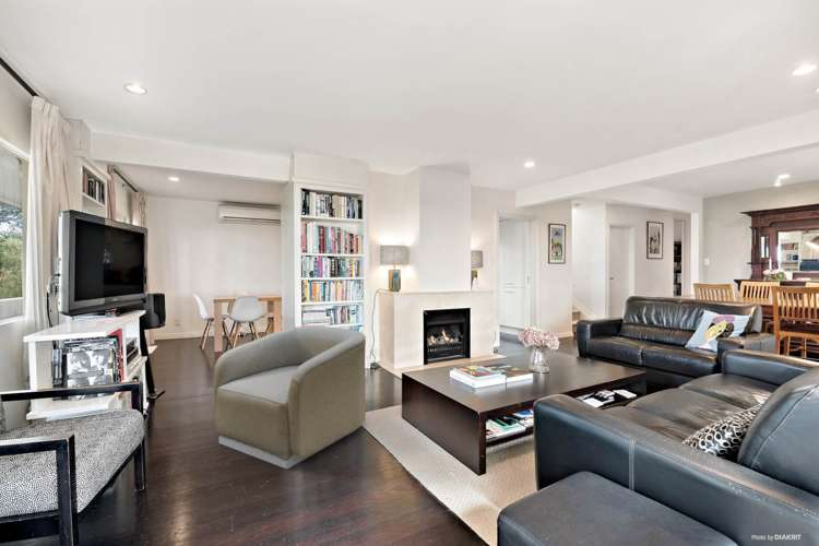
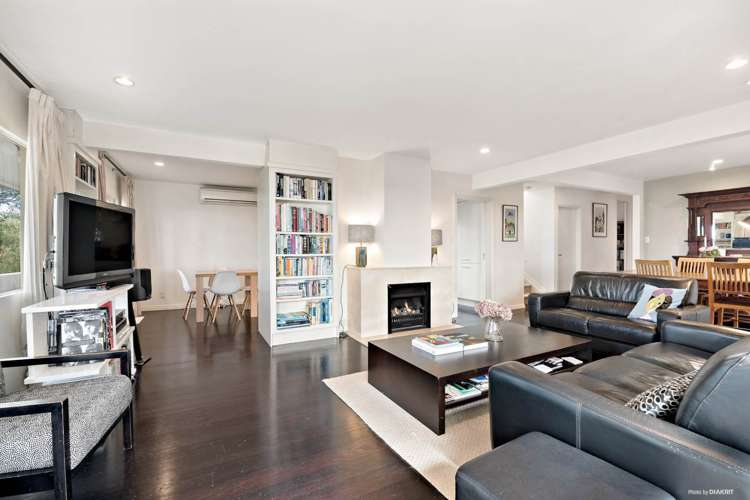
- armchair (296, 382)
